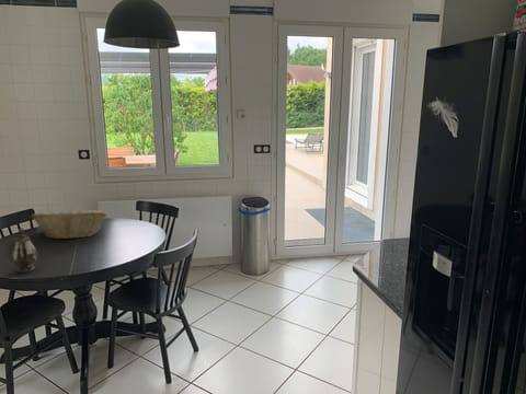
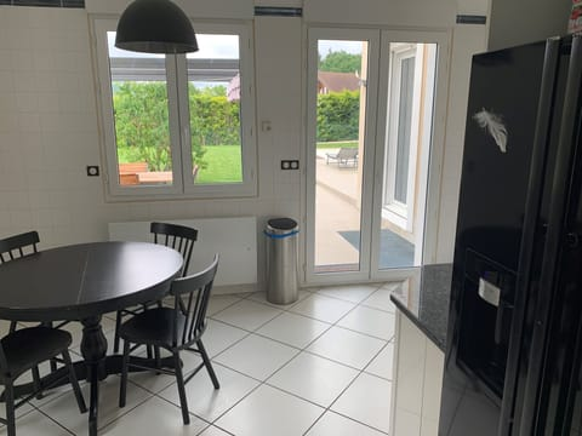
- teapot (24, 248)
- fruit basket (70, 220)
